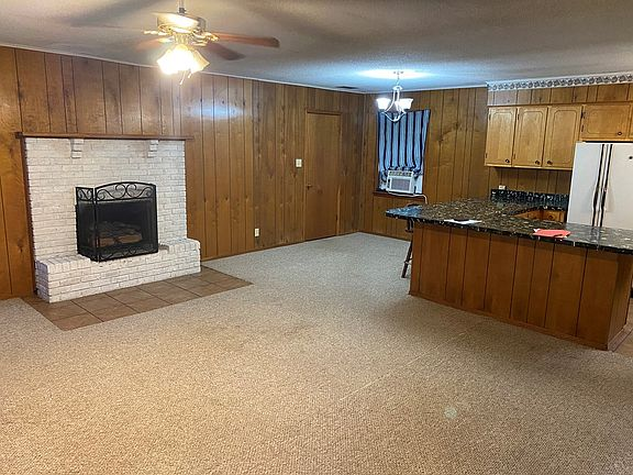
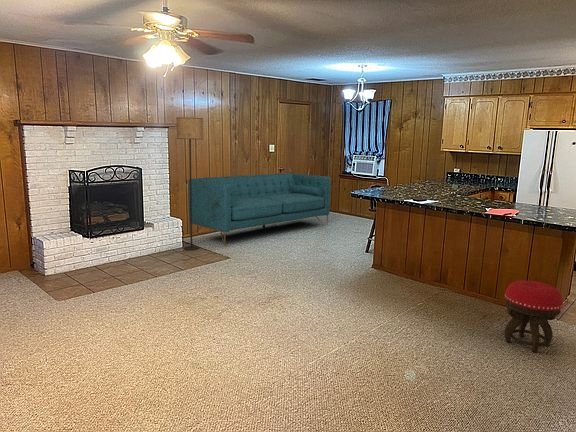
+ sofa (264, 204)
+ stool (531, 314)
+ floor lamp (190, 185)
